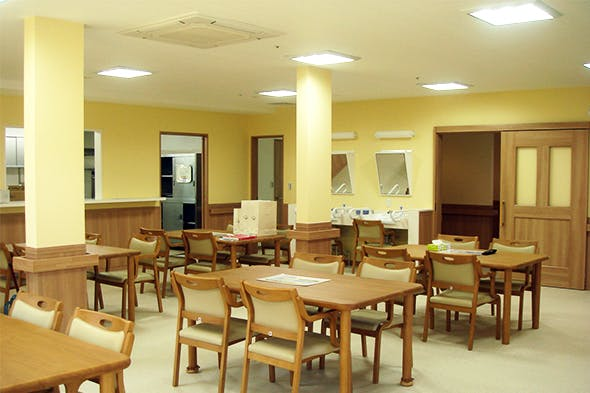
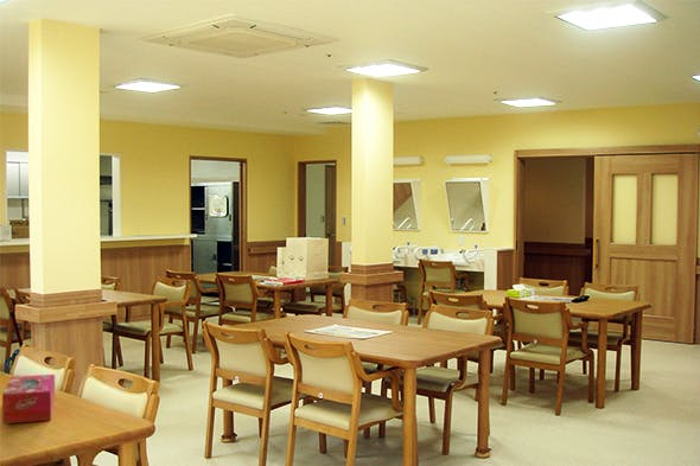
+ tissue box (30, 397)
